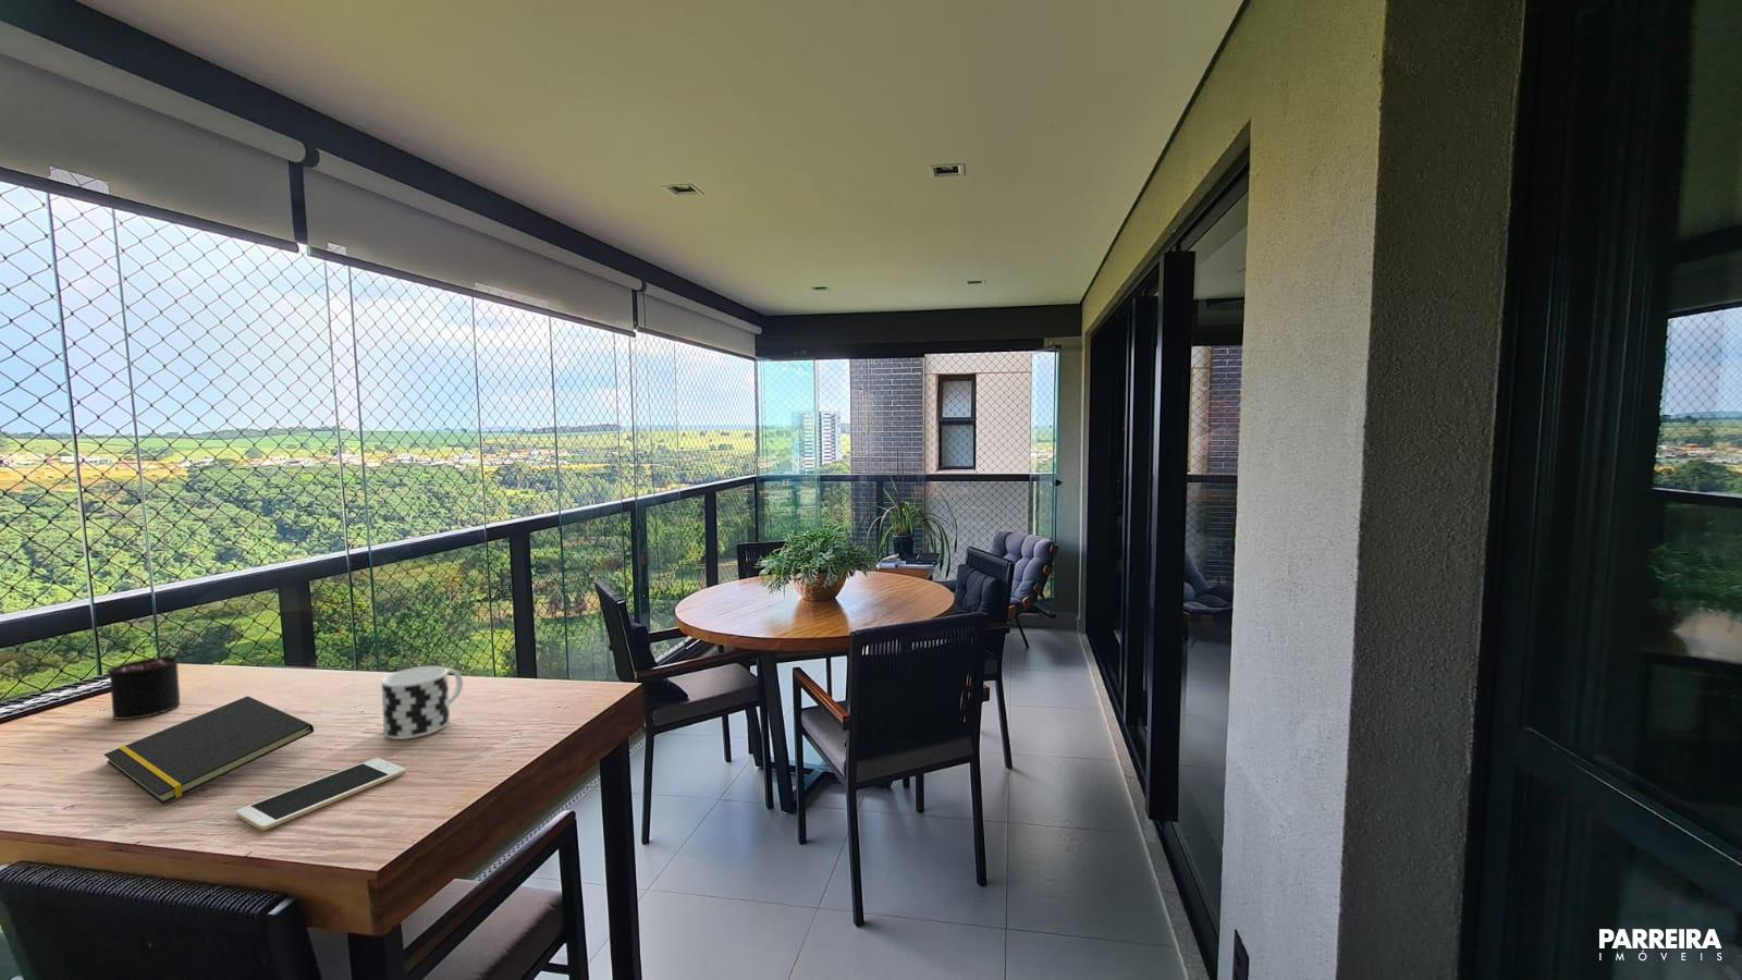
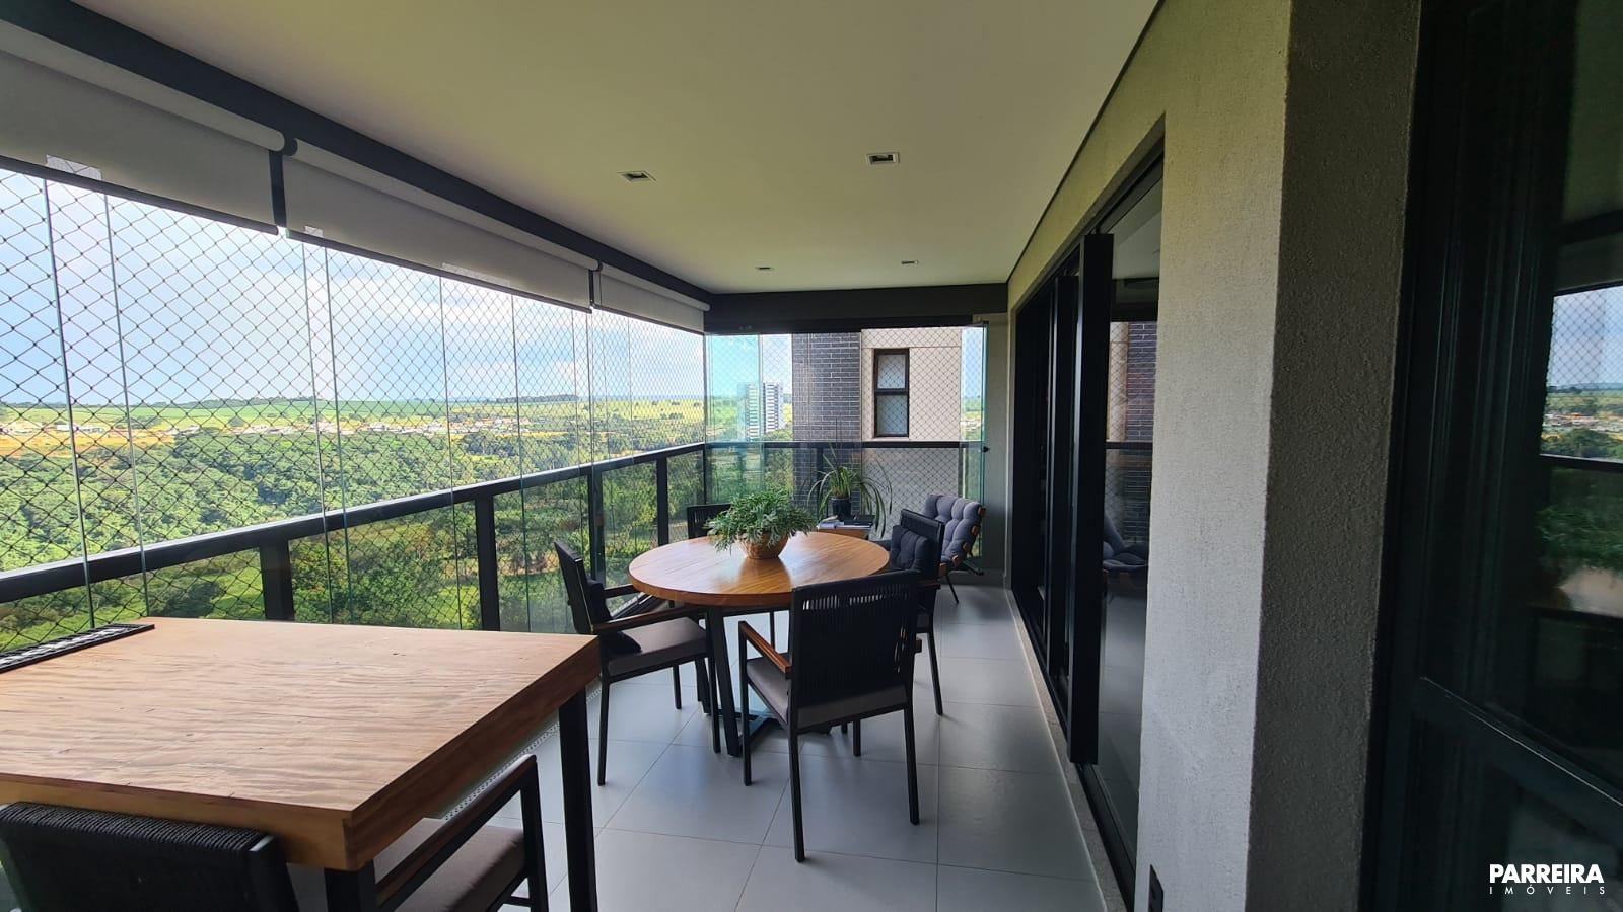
- candle (145, 676)
- cup (426, 698)
- notepad (211, 743)
- cell phone (325, 791)
